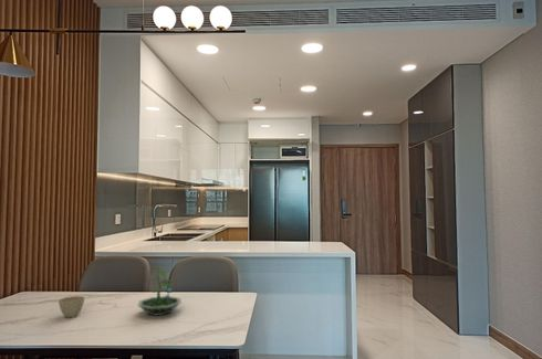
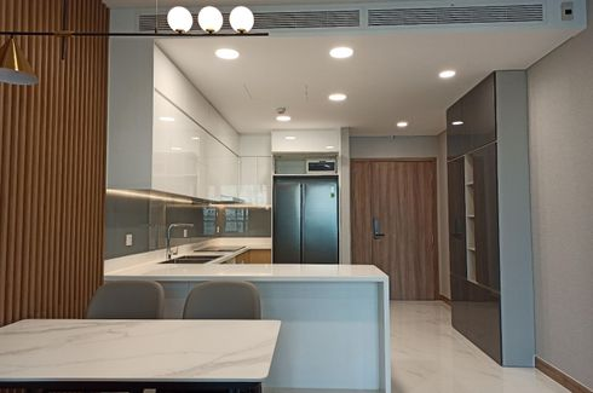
- terrarium (158, 277)
- flower pot (71, 307)
